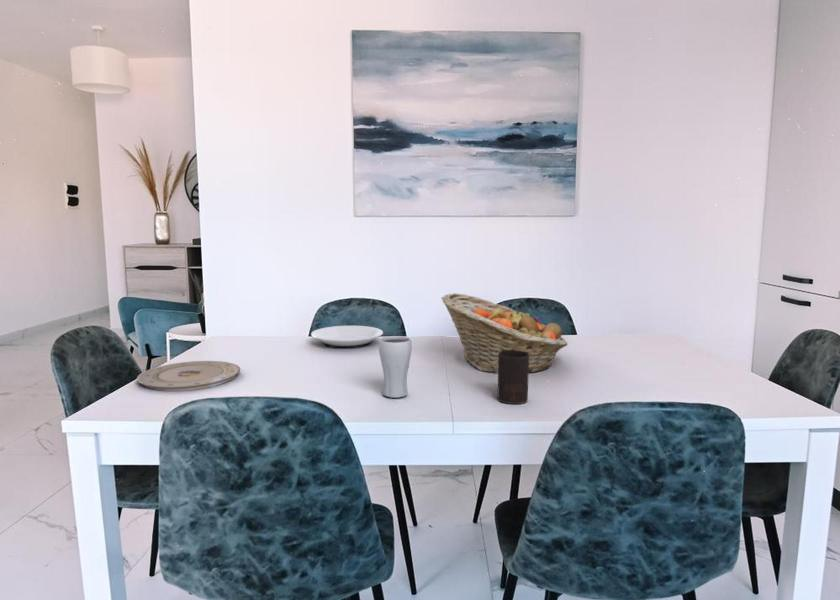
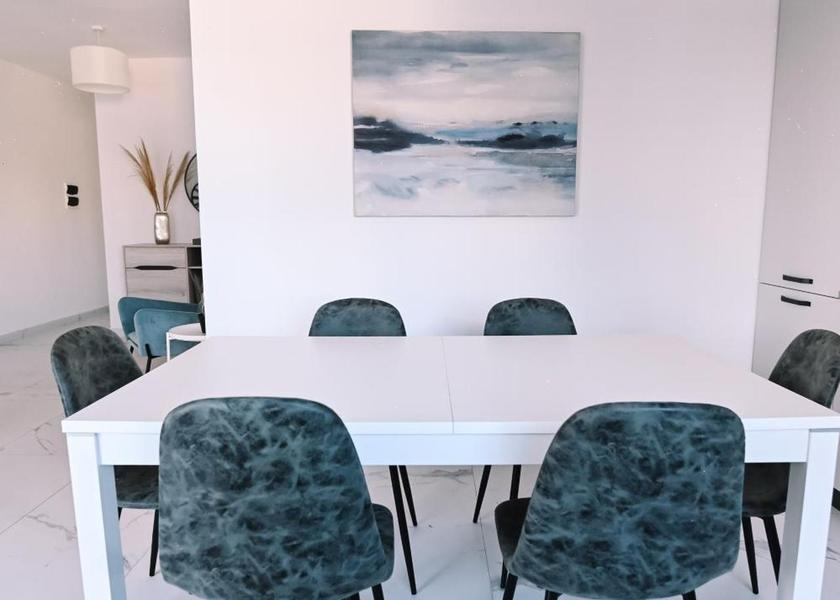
- plate (190, 375)
- fruit basket (502, 329)
- plate (347, 337)
- cup (513, 376)
- drinking glass (395, 367)
